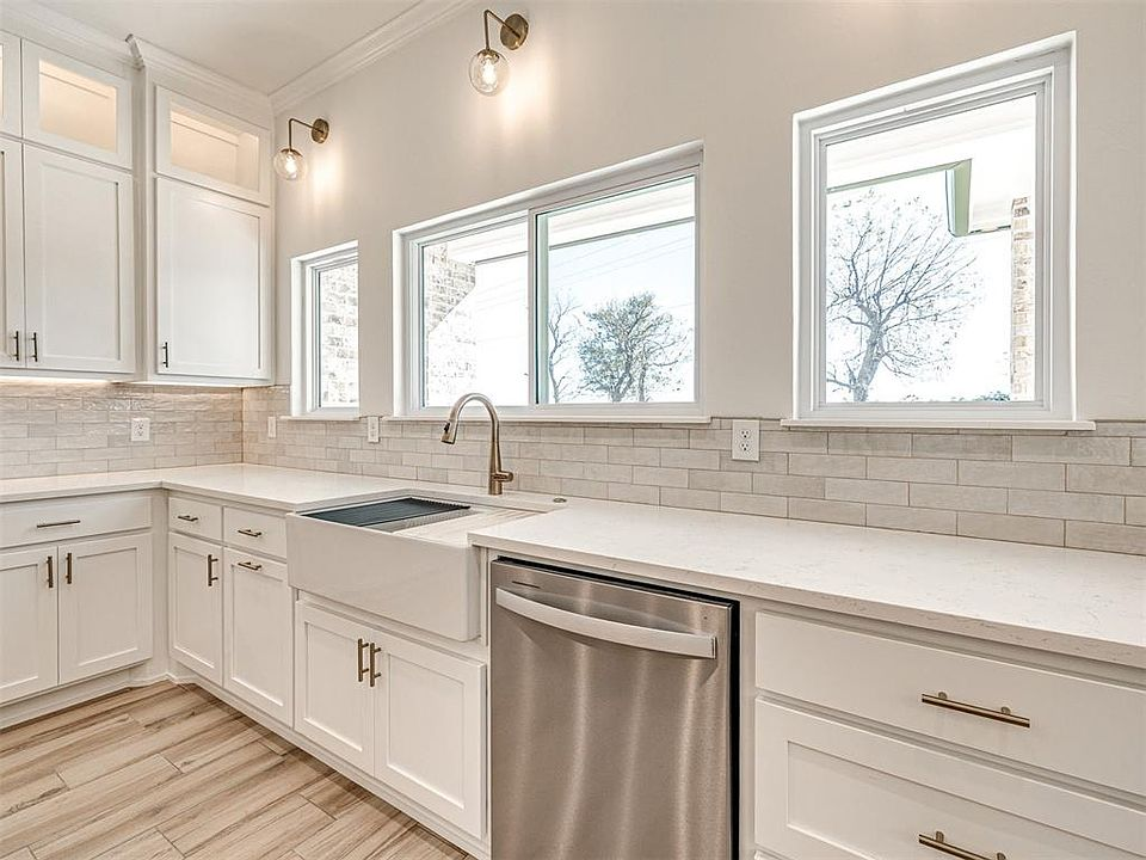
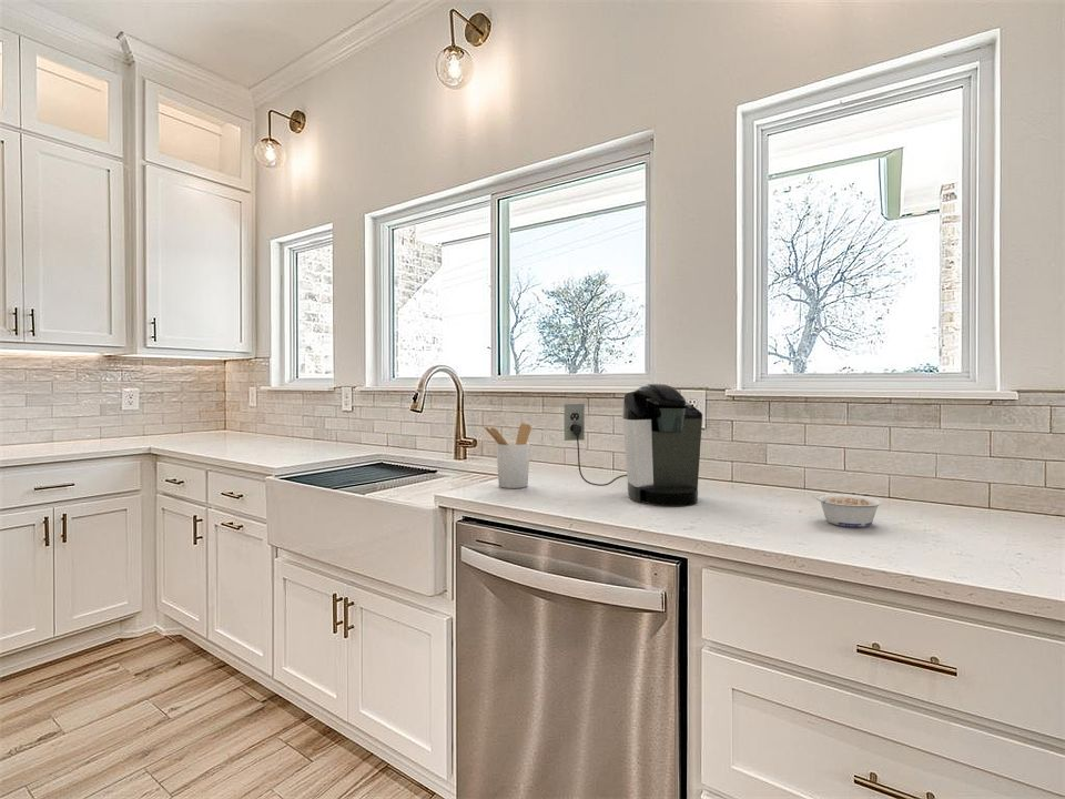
+ legume (848, 508)
+ coffee maker (639, 441)
+ utensil holder (506, 454)
